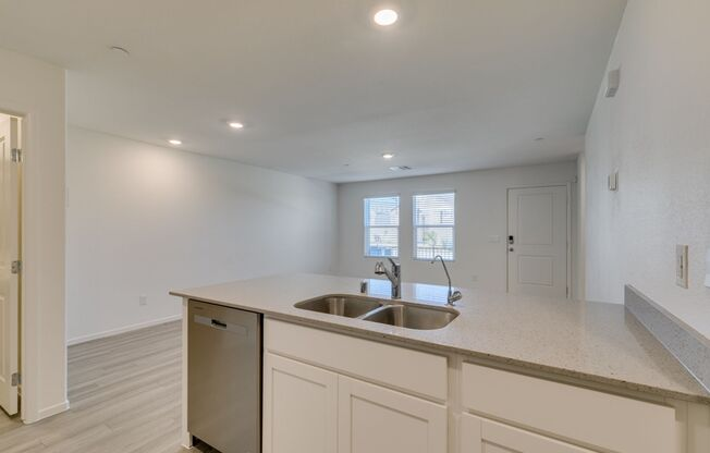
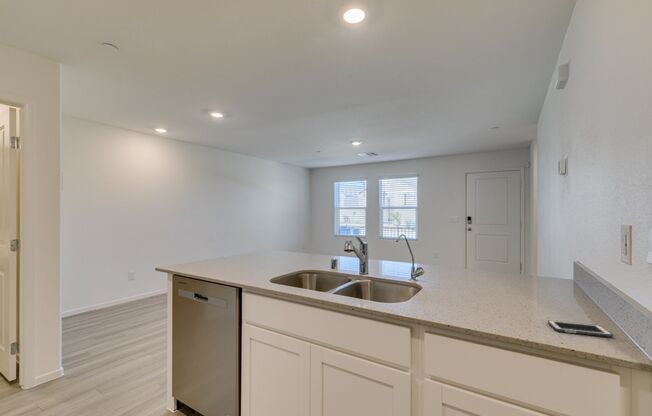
+ cell phone (578, 328)
